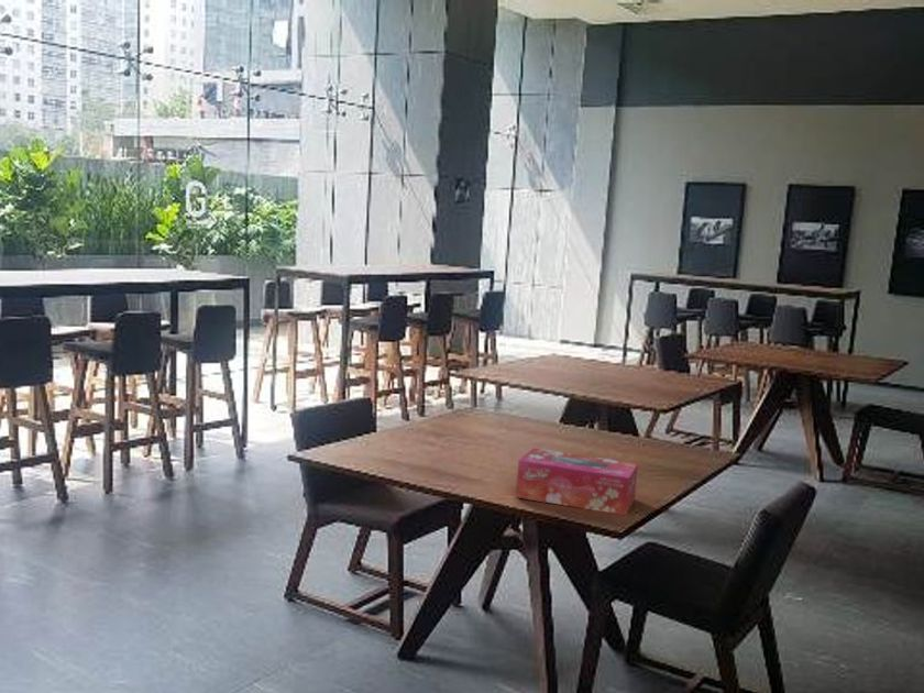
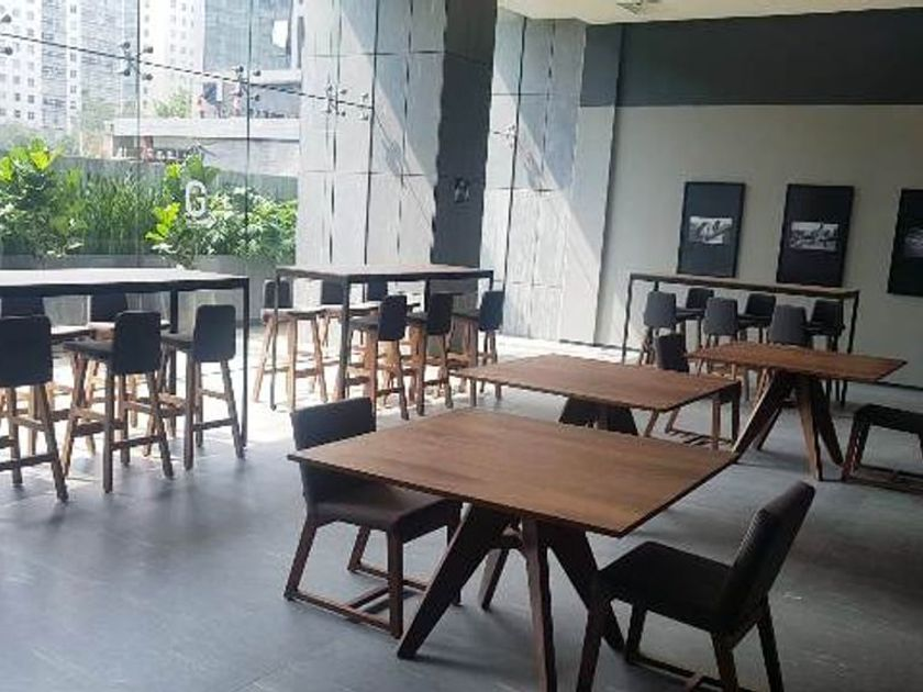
- tissue box (576, 480)
